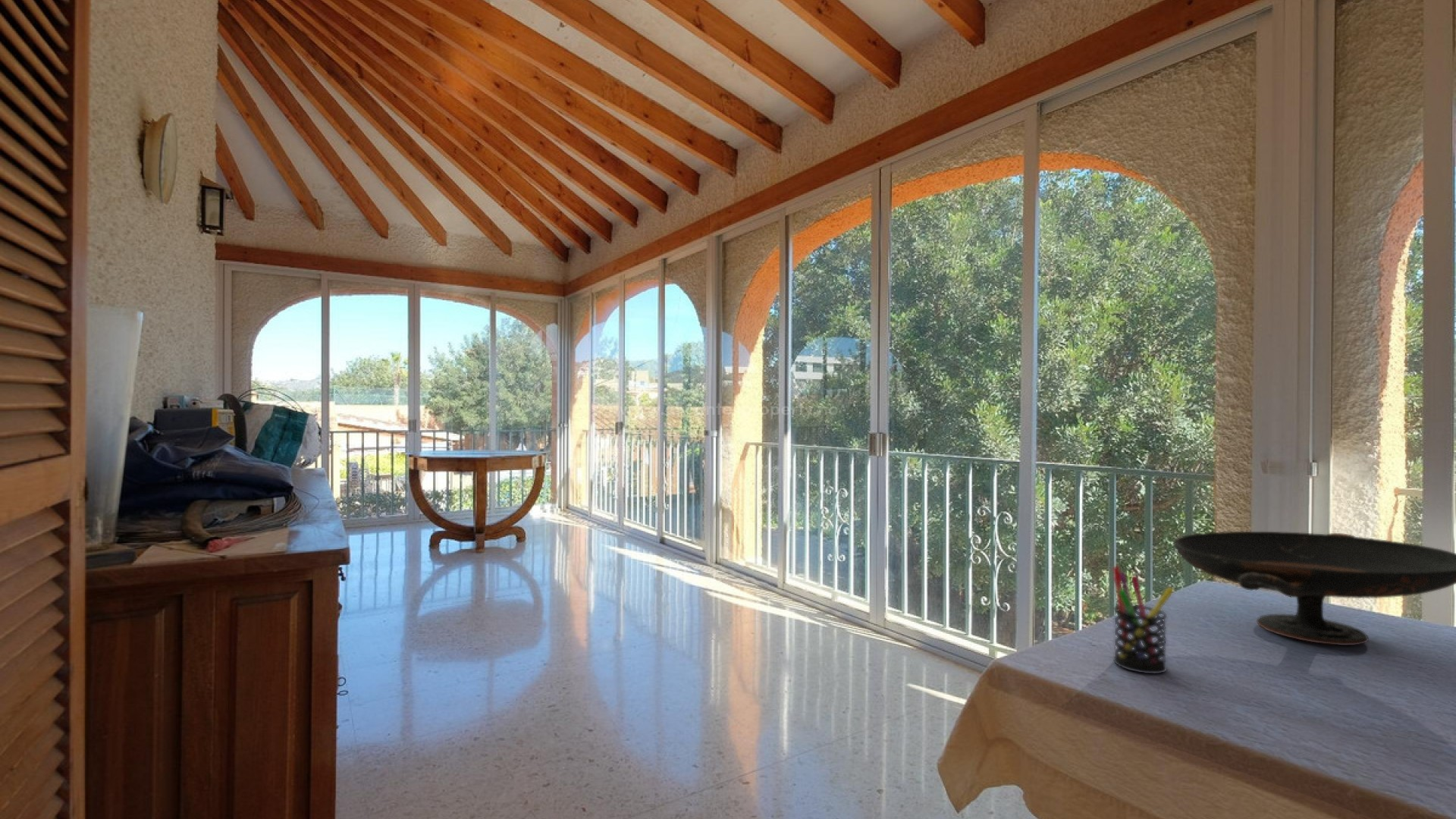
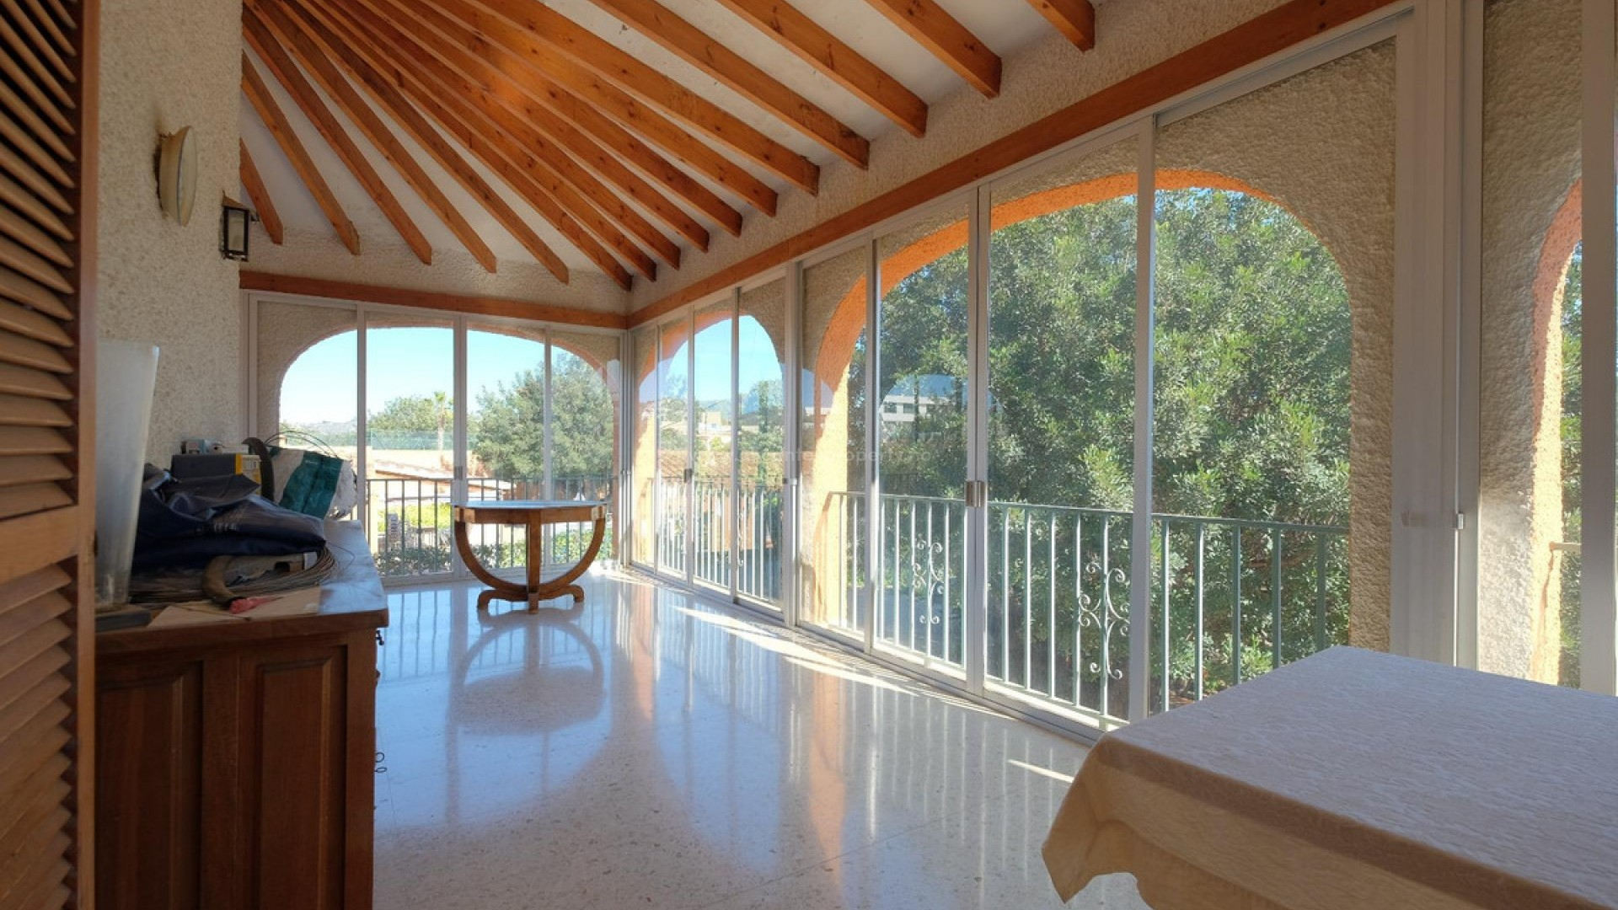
- pen holder (1134, 618)
- decorative bowl (1307, 587)
